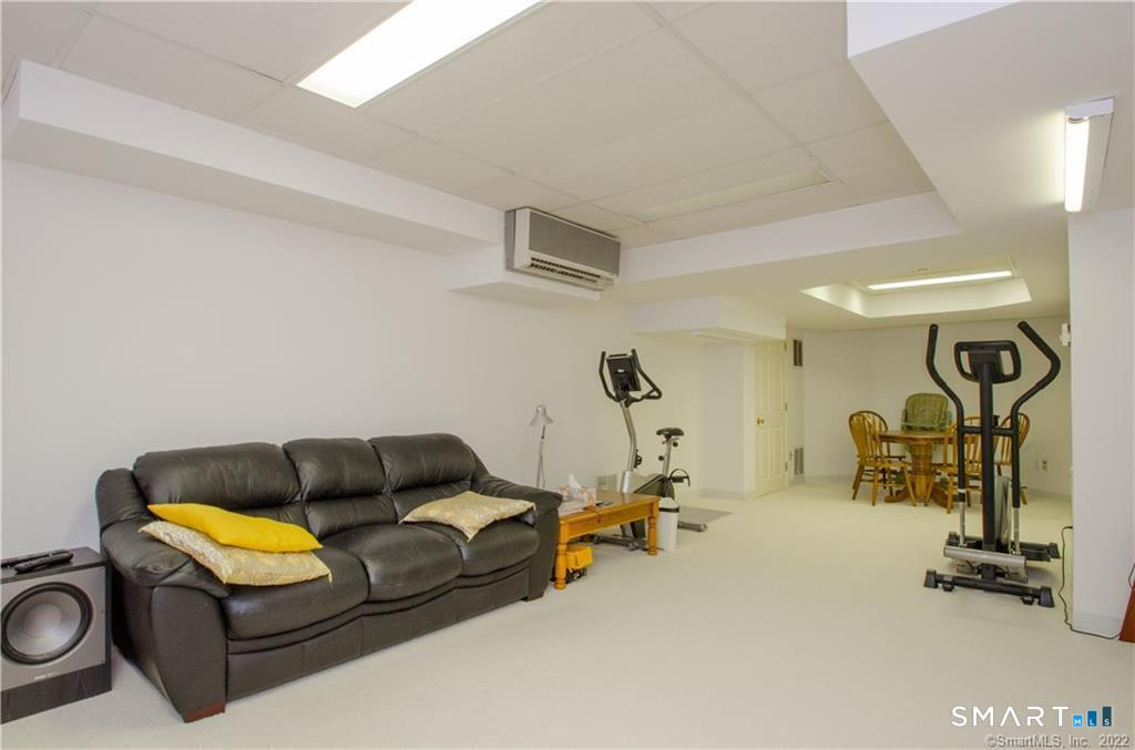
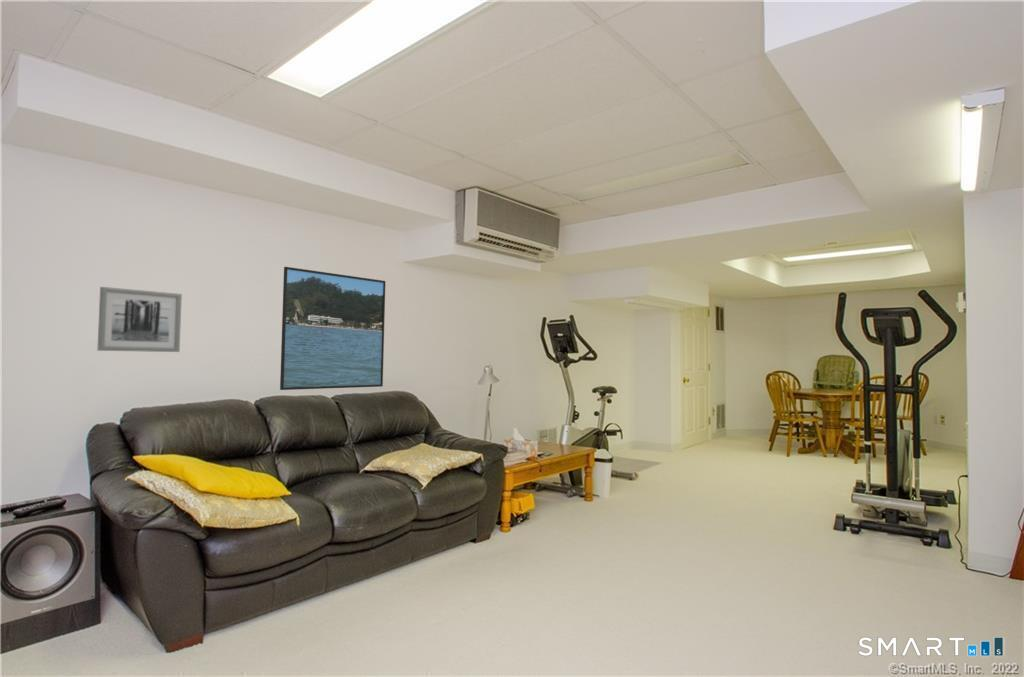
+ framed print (336, 331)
+ wall art (141, 320)
